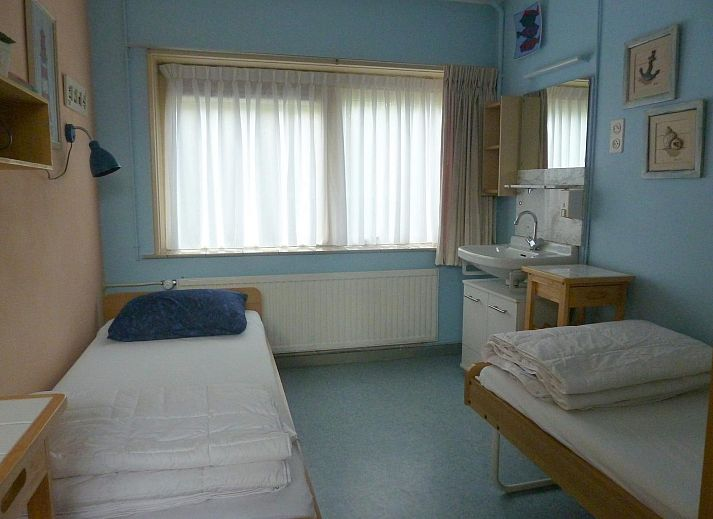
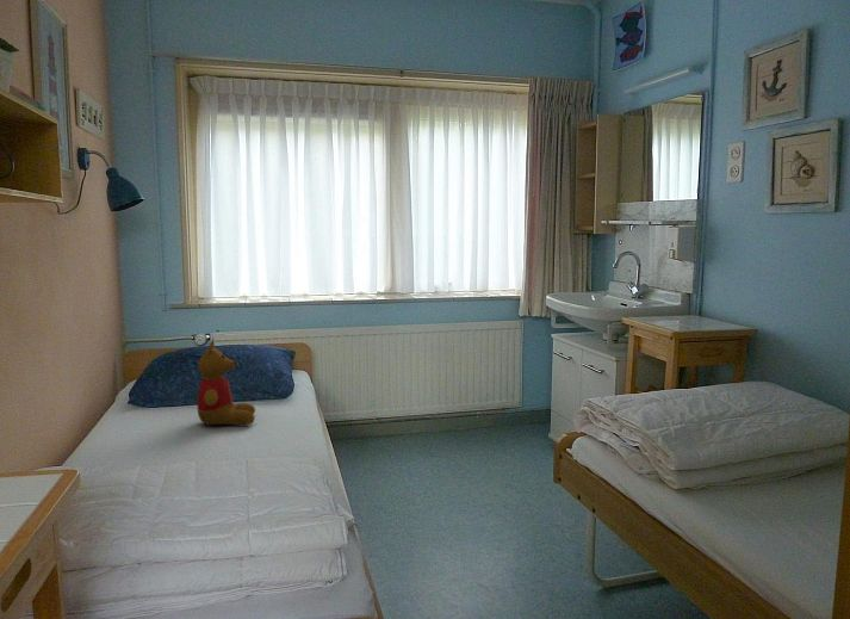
+ teddy bear (225, 382)
